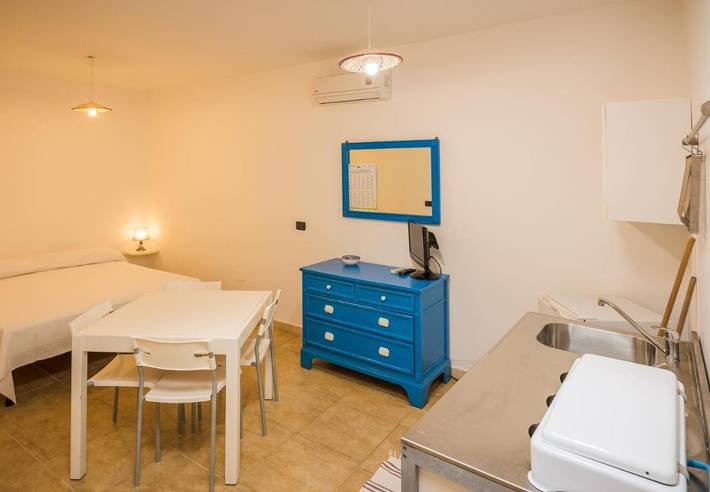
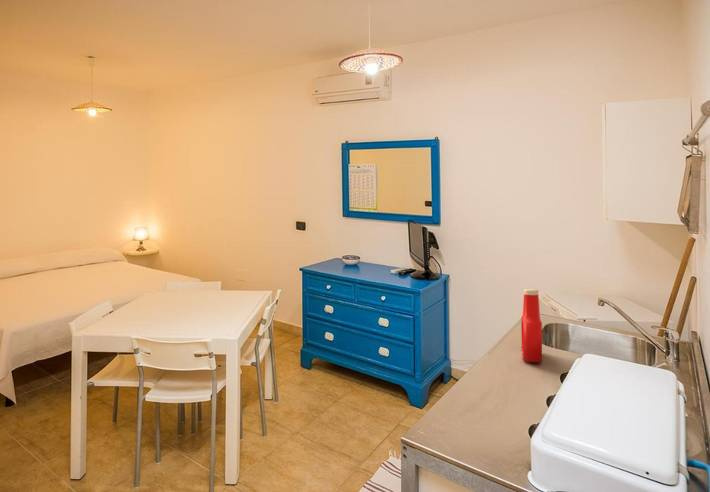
+ soap bottle (531, 323)
